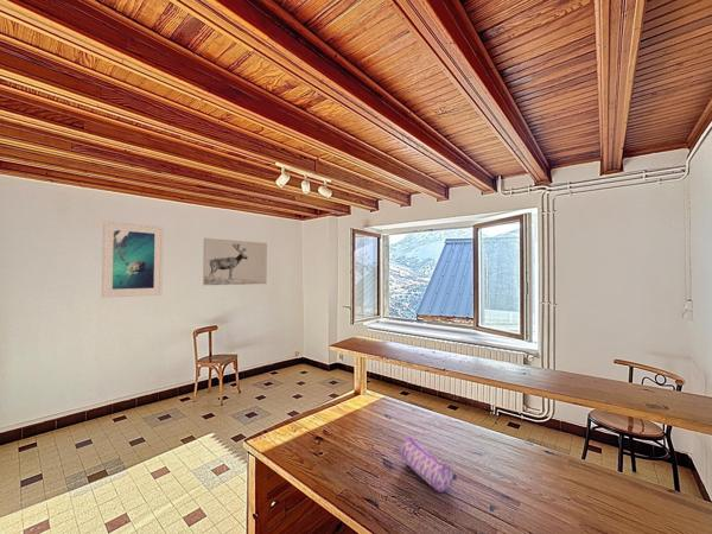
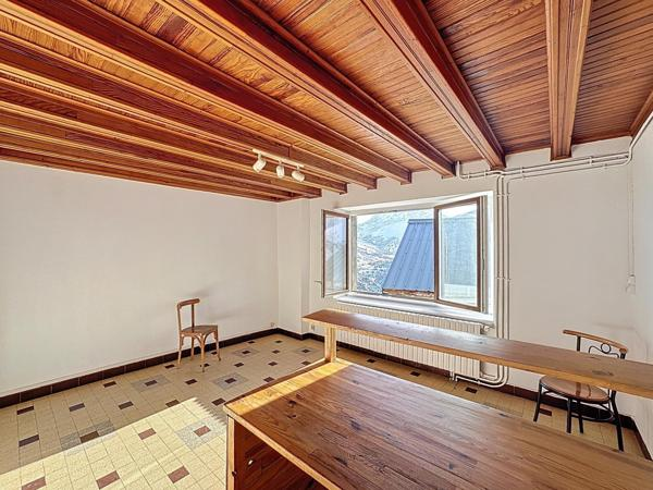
- pencil case (425, 463)
- wall art (237, 262)
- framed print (134, 260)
